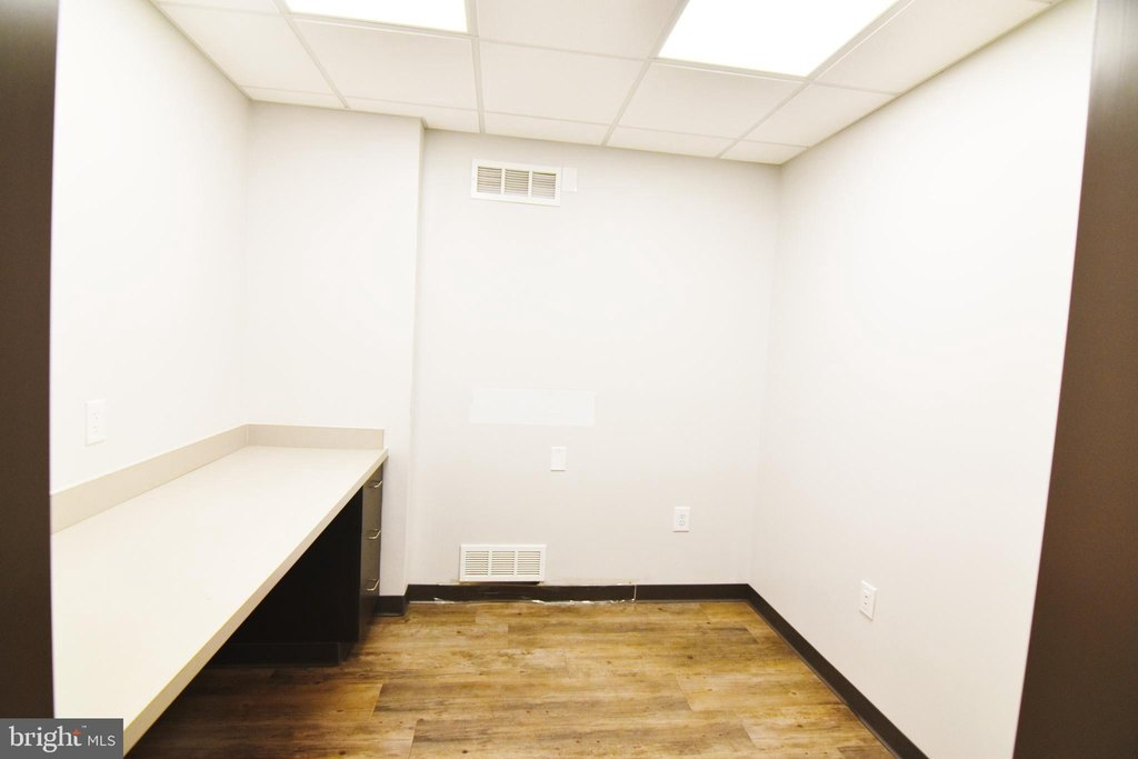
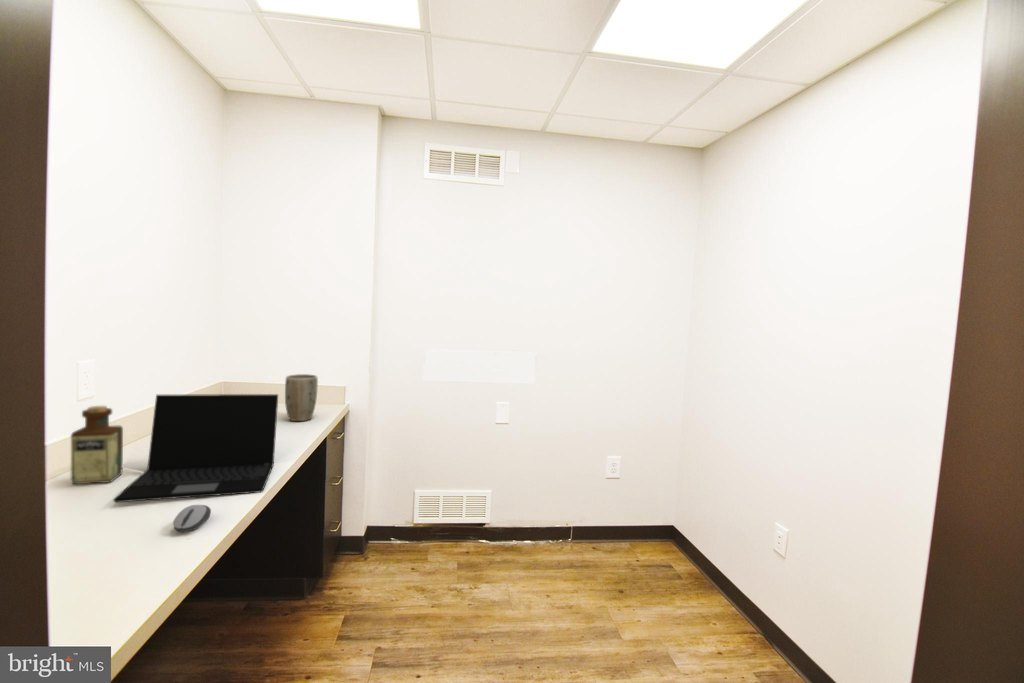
+ bottle (97, 443)
+ laptop (207, 441)
+ plant pot (301, 397)
+ computer mouse (192, 516)
